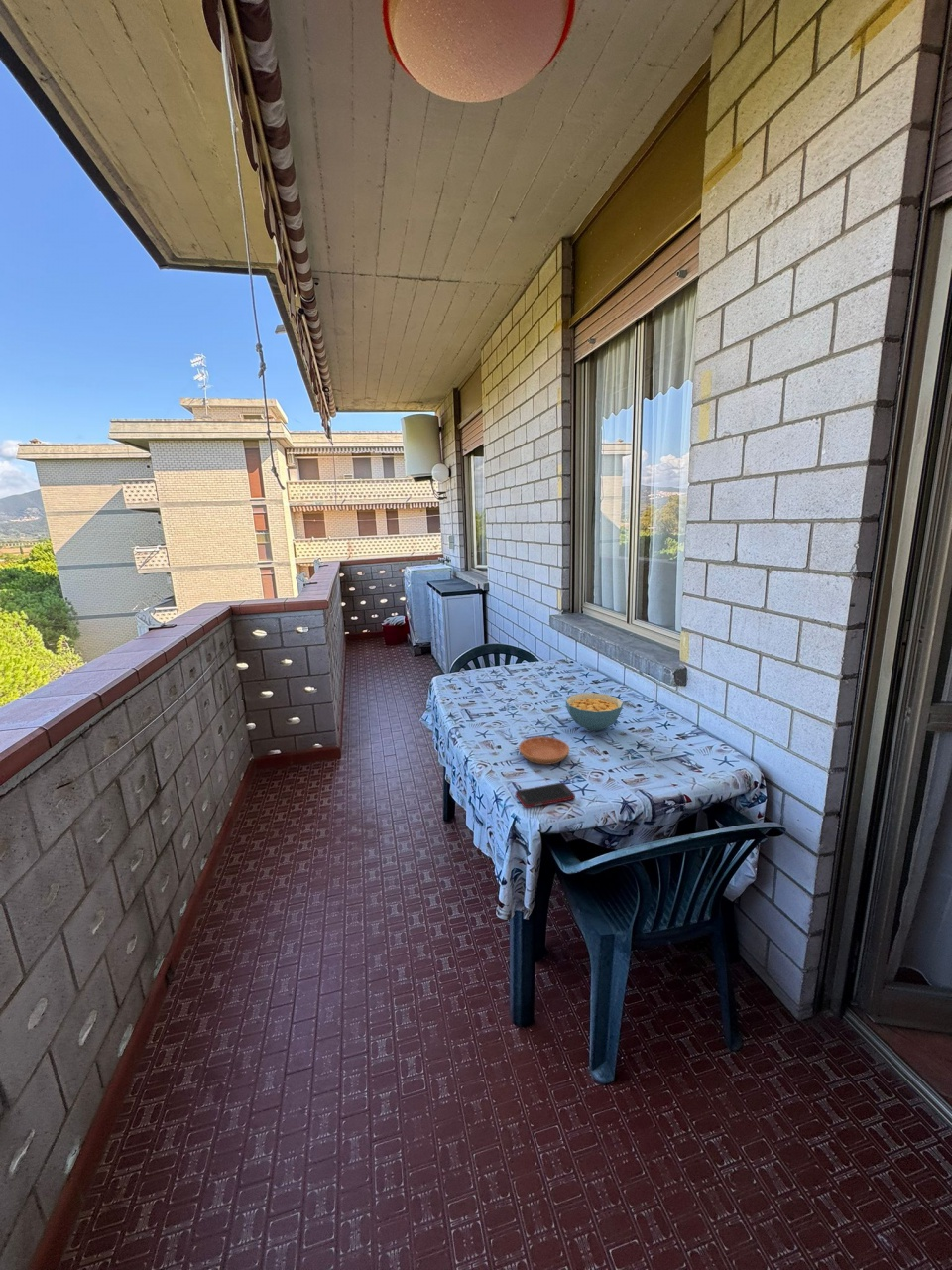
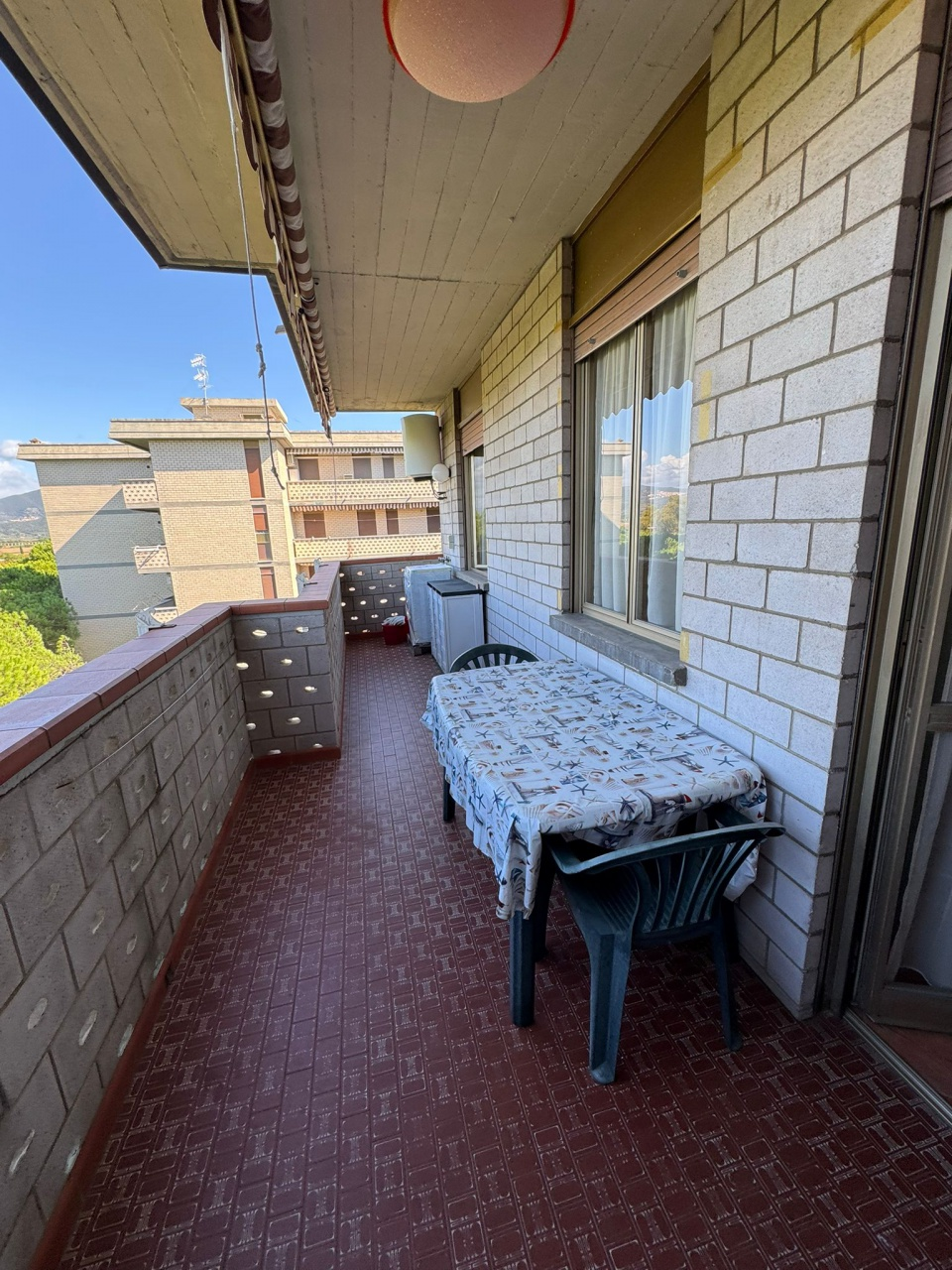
- saucer (543, 751)
- cereal bowl (593, 714)
- cell phone (544, 795)
